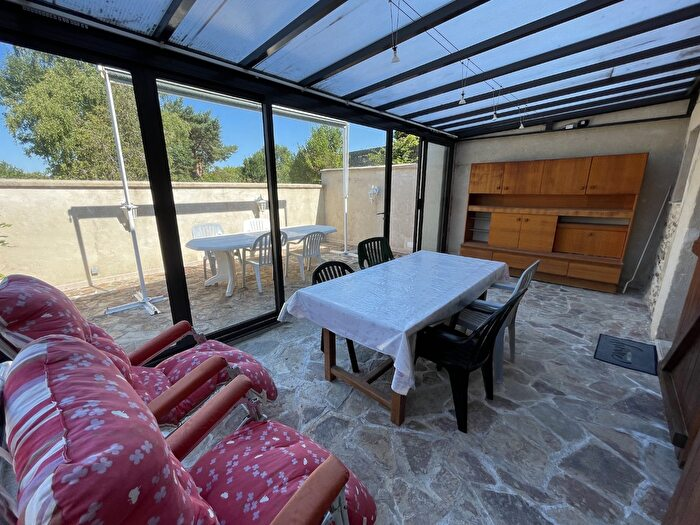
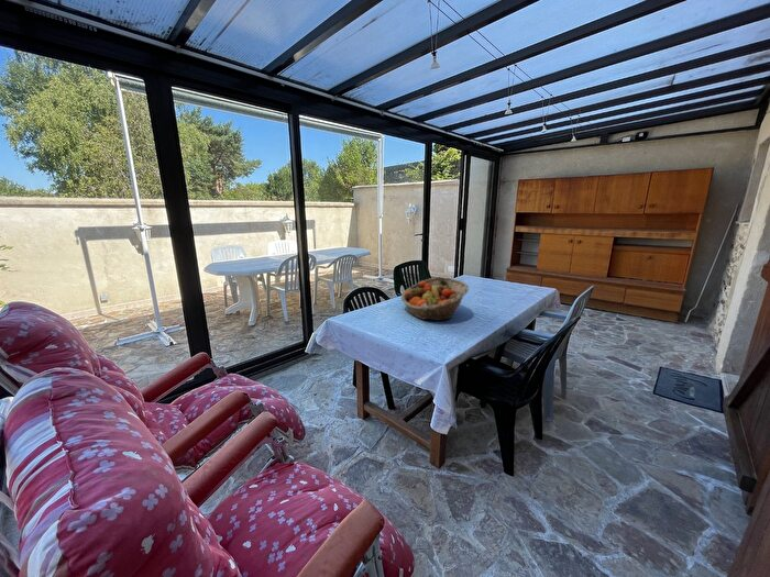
+ fruit basket (433, 297)
